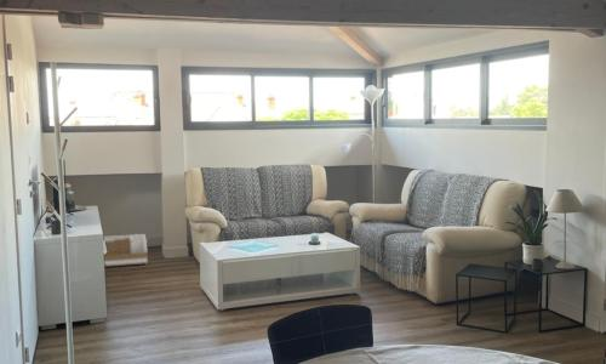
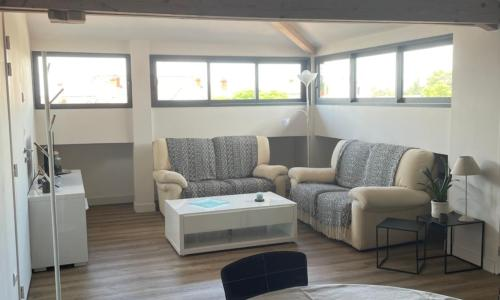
- storage bin (116, 250)
